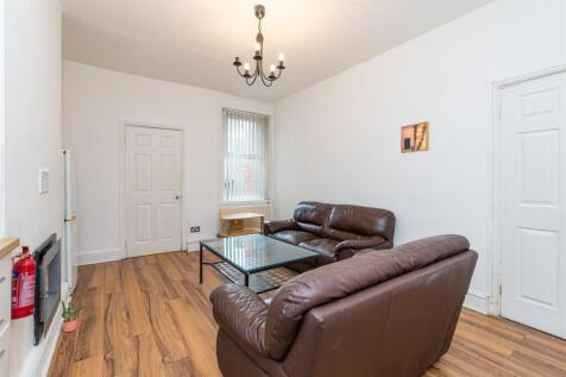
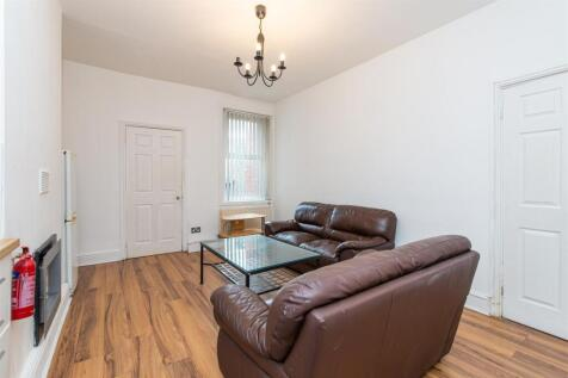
- wall art (414, 138)
- potted plant (74, 312)
